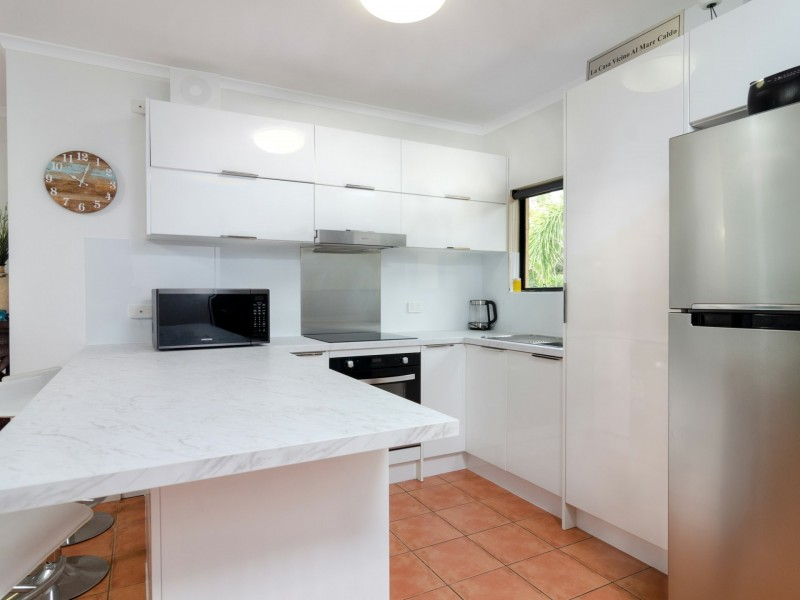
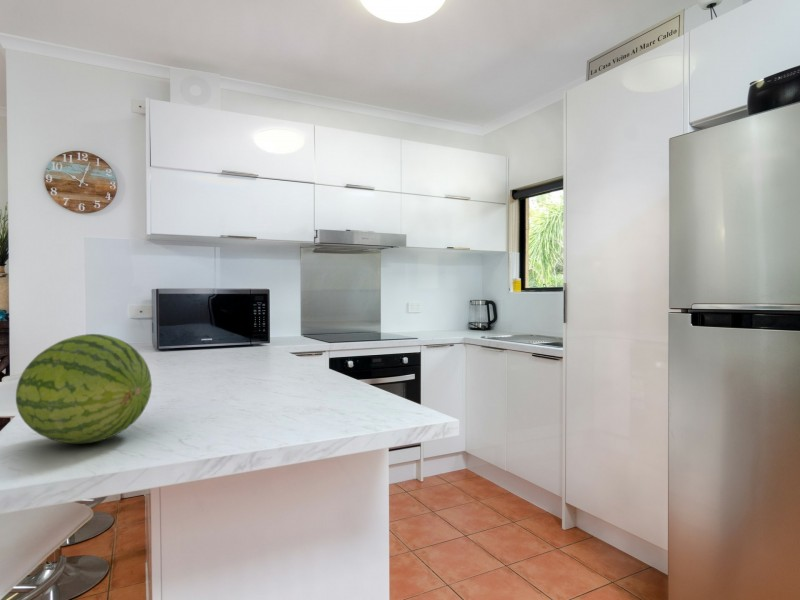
+ fruit (87, 388)
